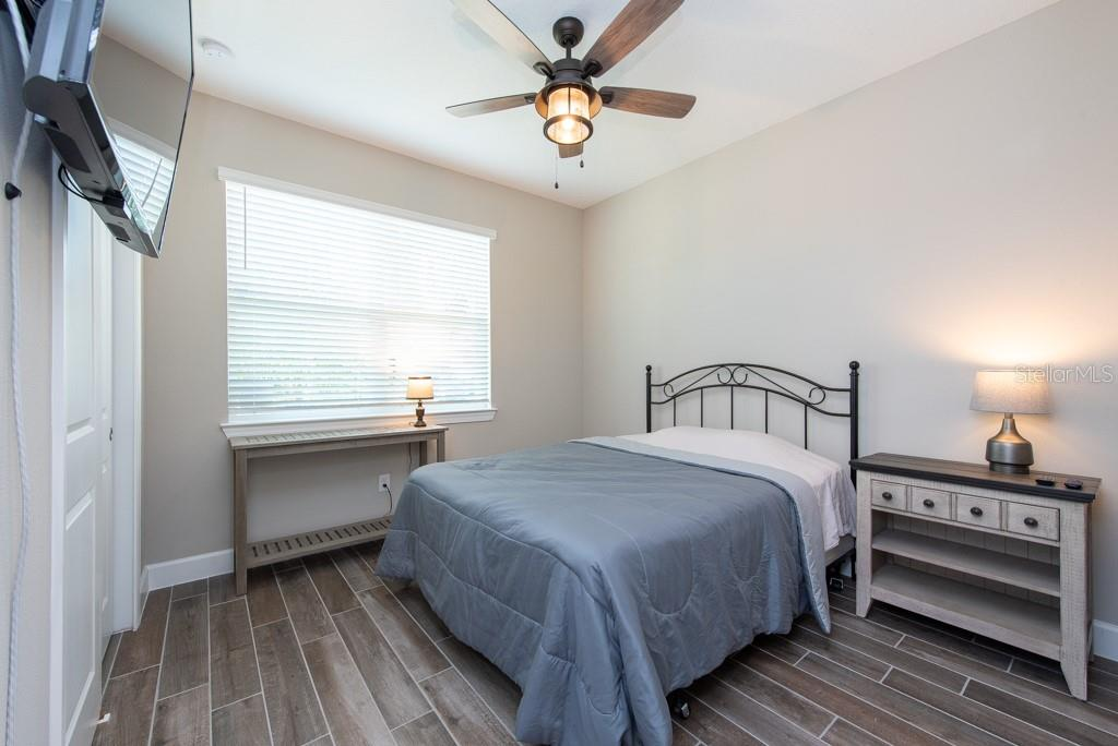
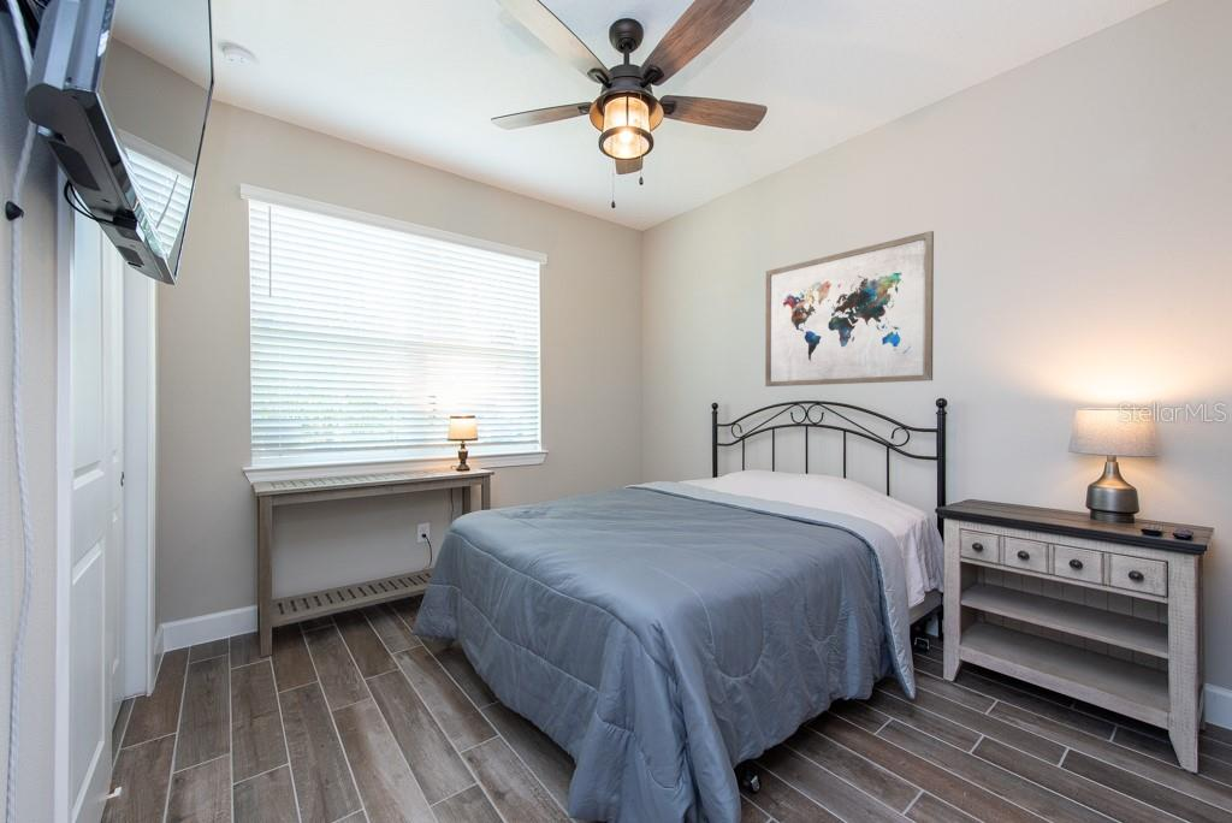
+ wall art (839, 319)
